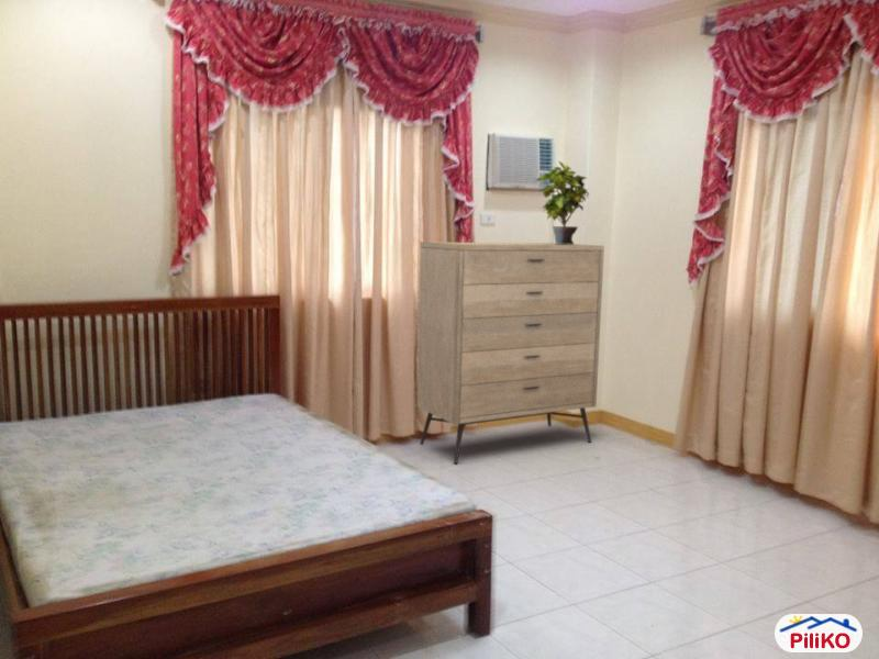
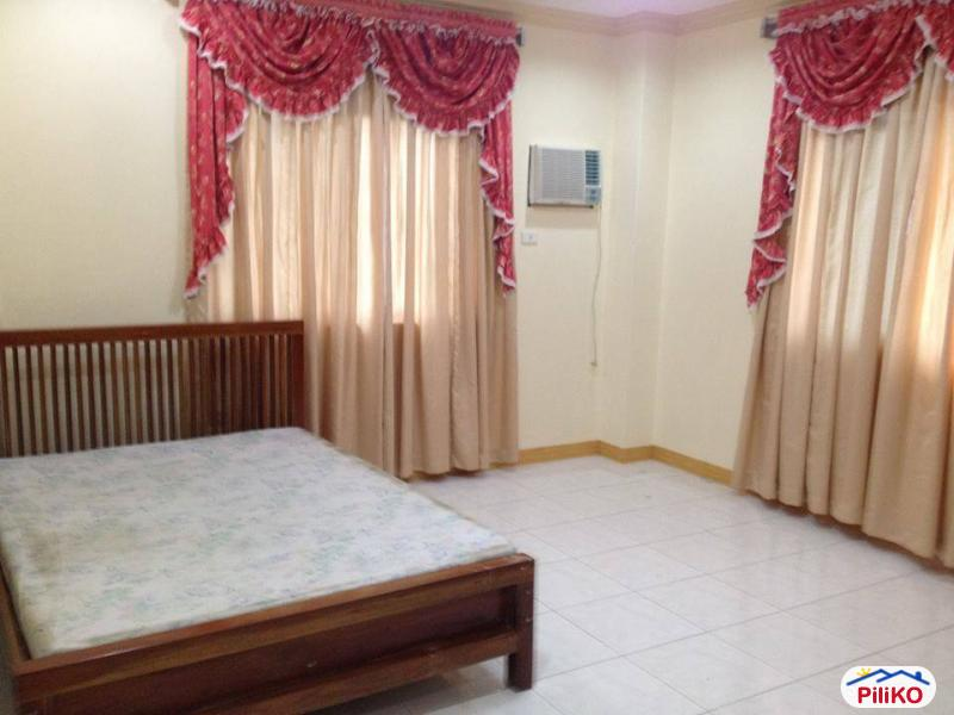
- potted plant (563, 202)
- dresser (510, 345)
